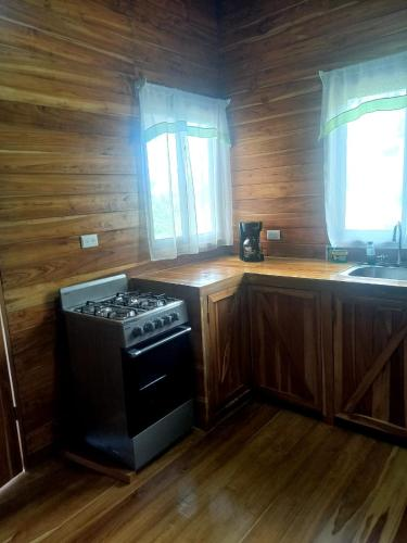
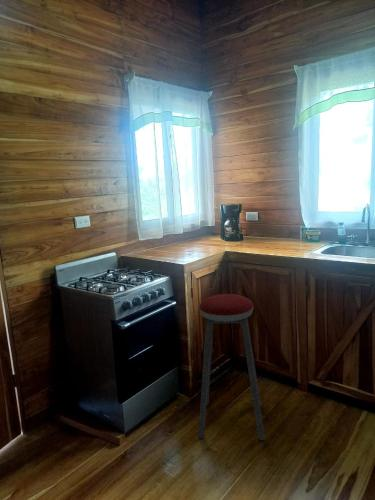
+ music stool (246, 357)
